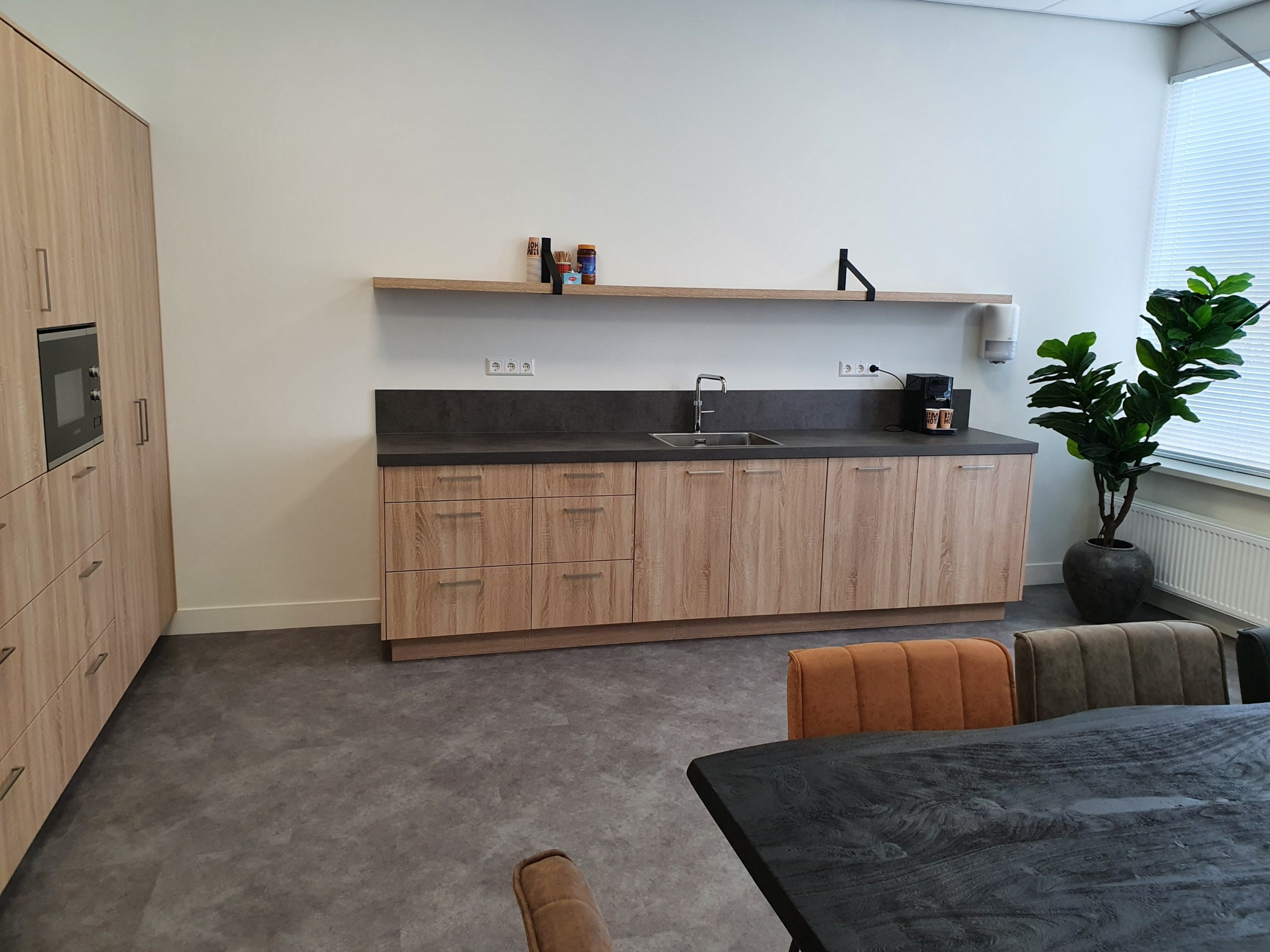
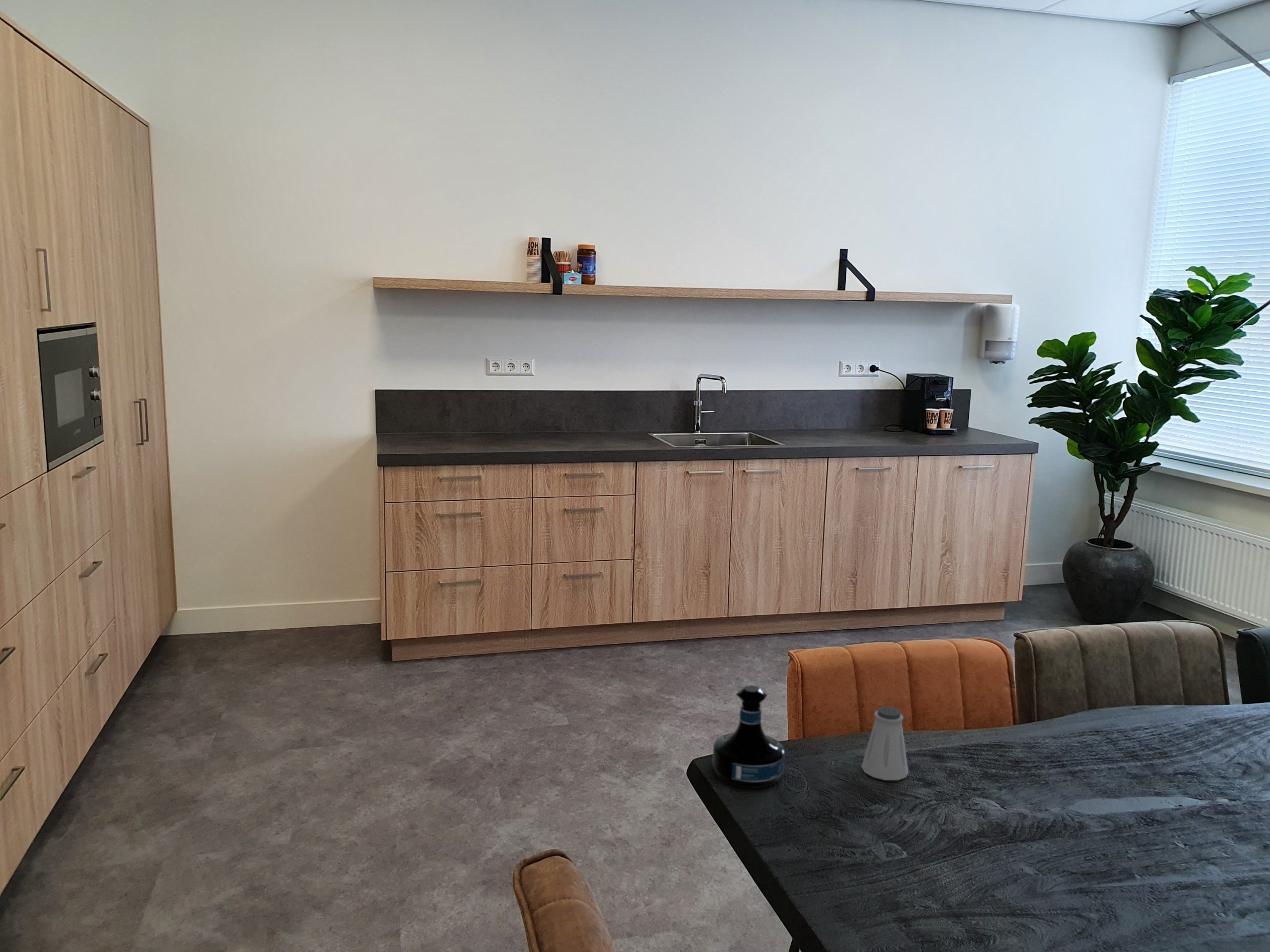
+ tequila bottle (750, 730)
+ saltshaker (887, 740)
